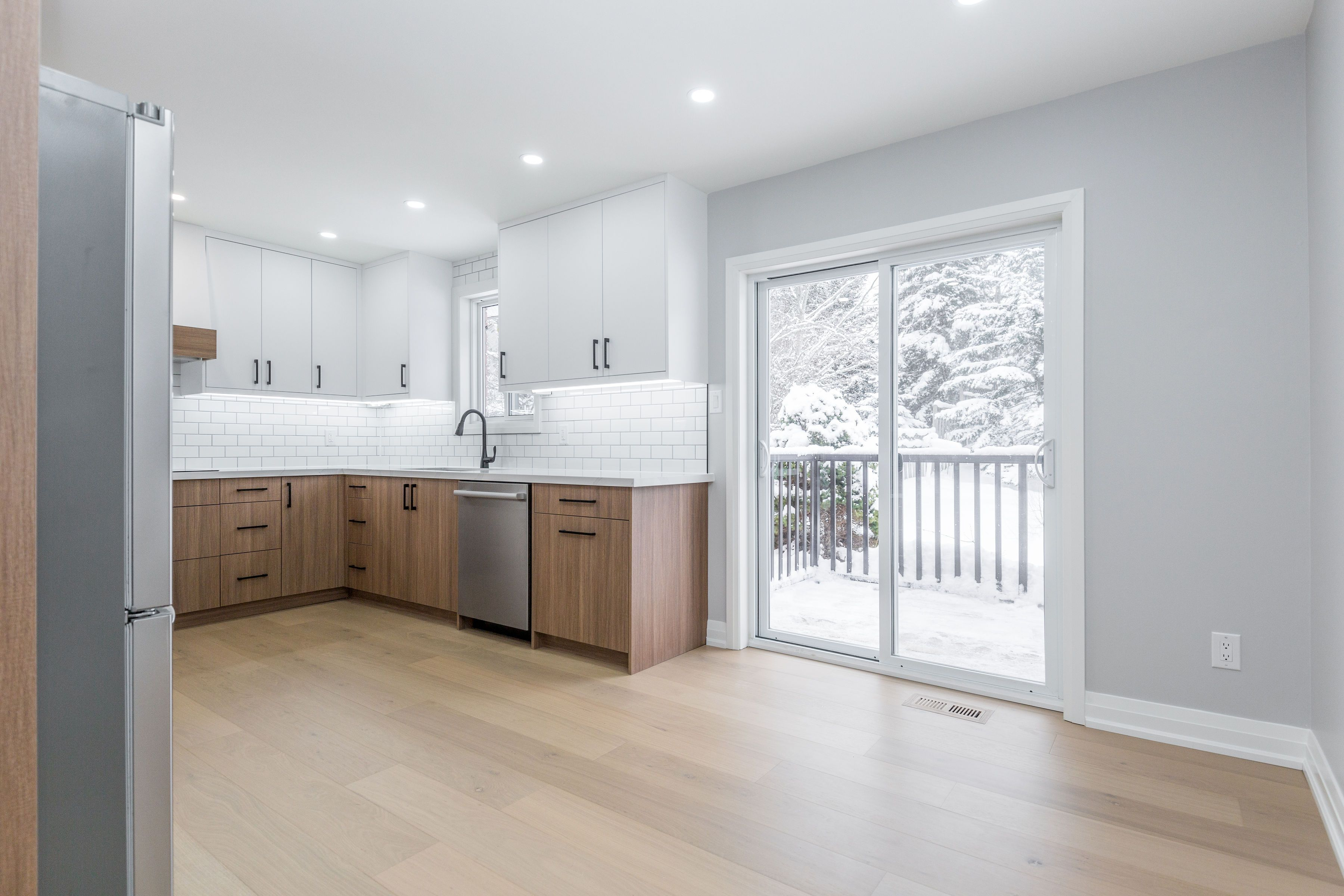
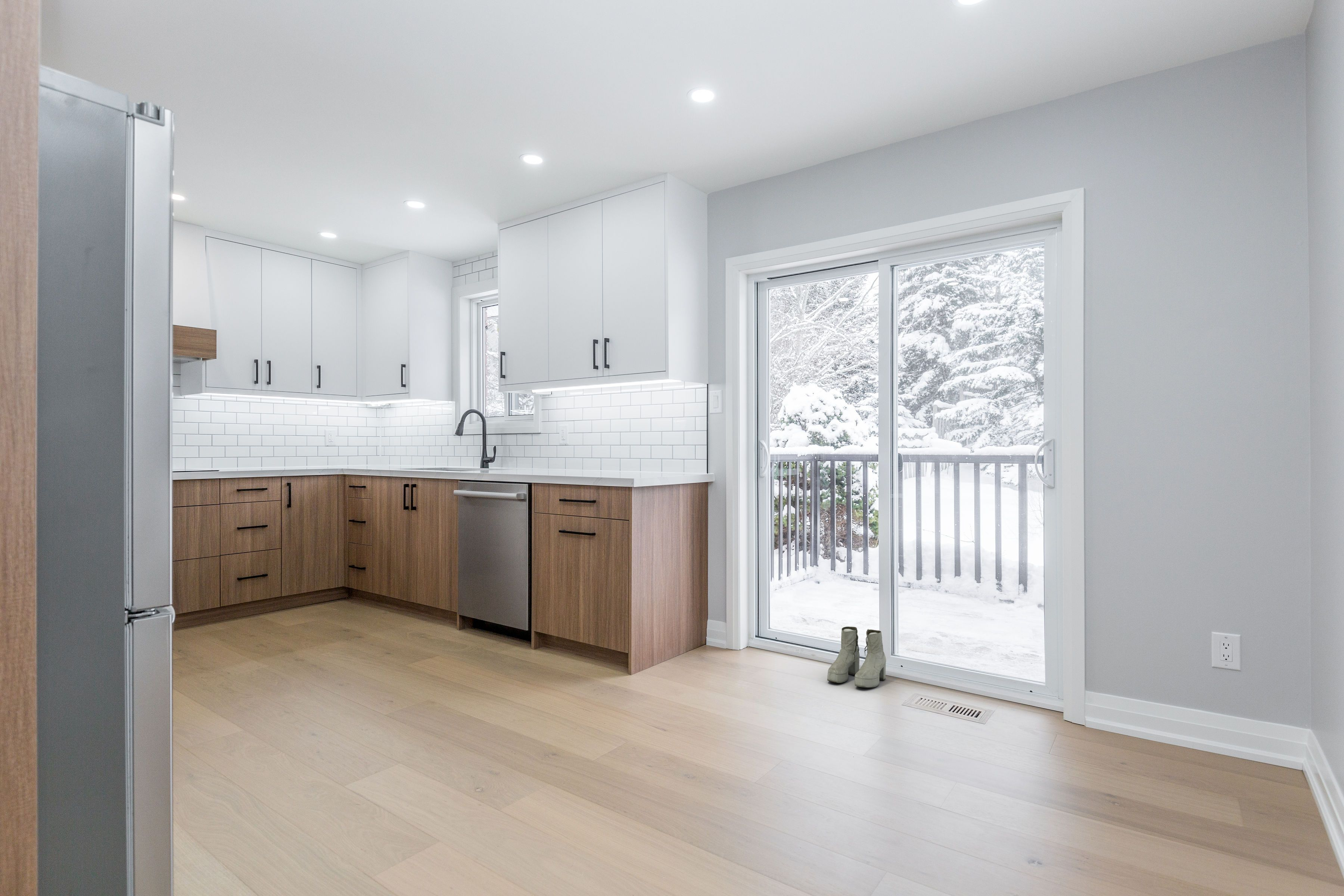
+ boots (858, 656)
